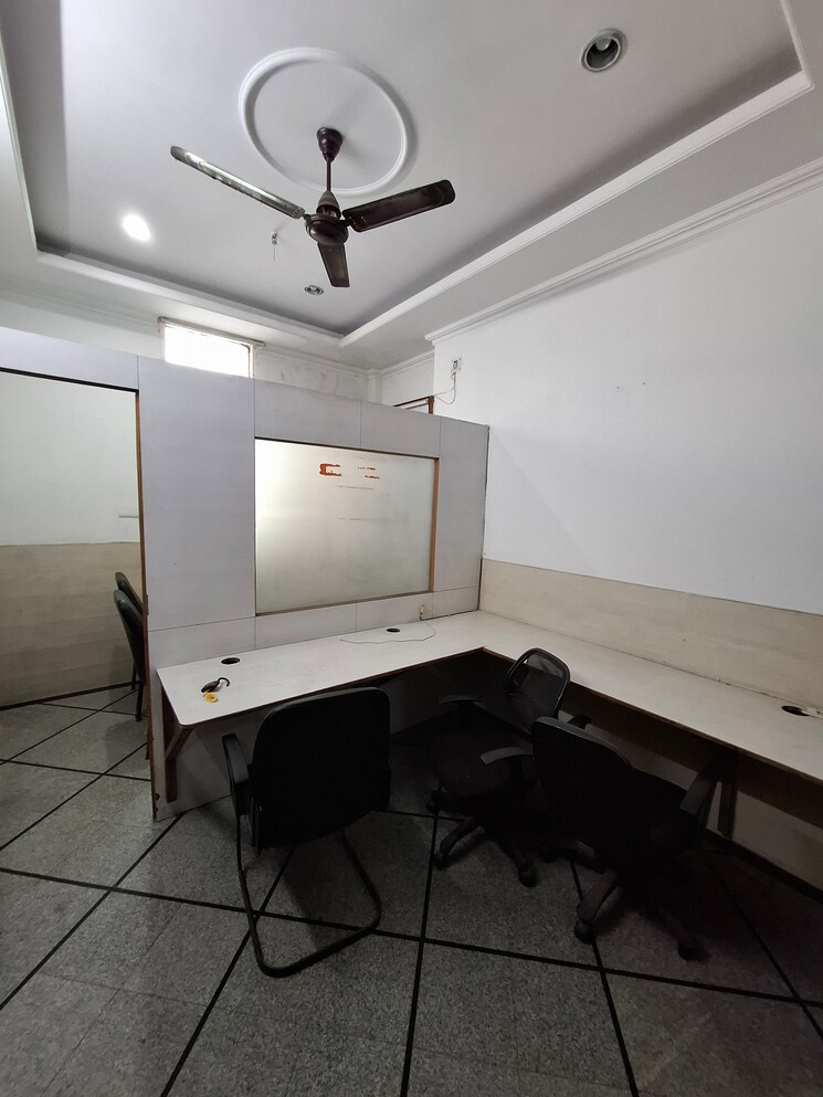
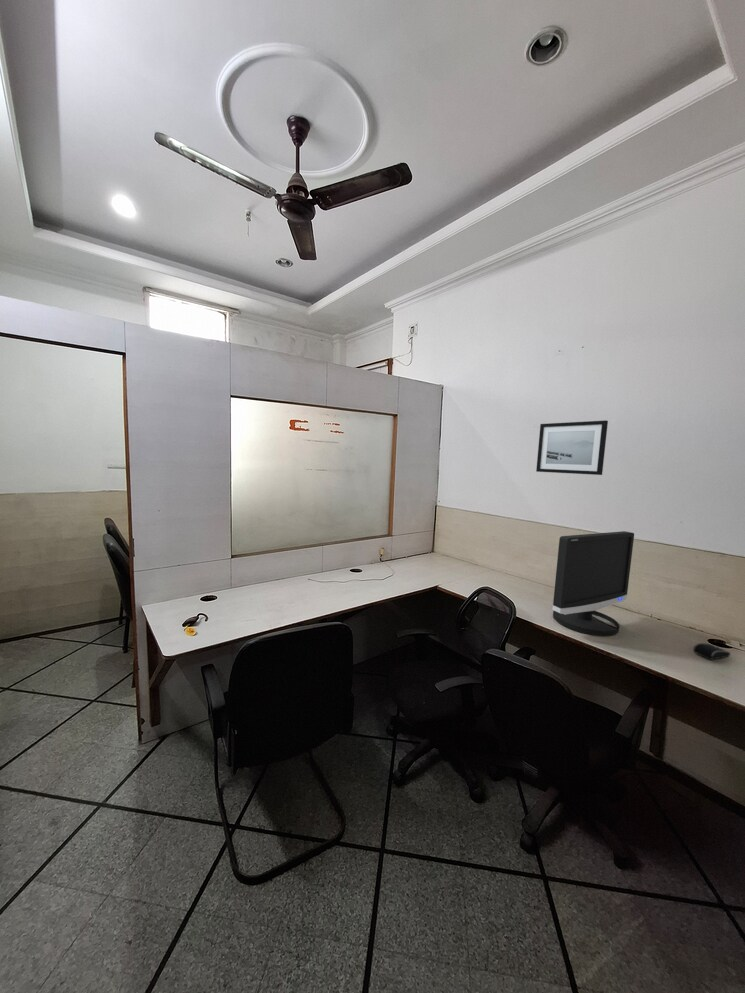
+ monitor (589, 578)
+ wall art (569, 448)
+ computer mouse (712, 650)
